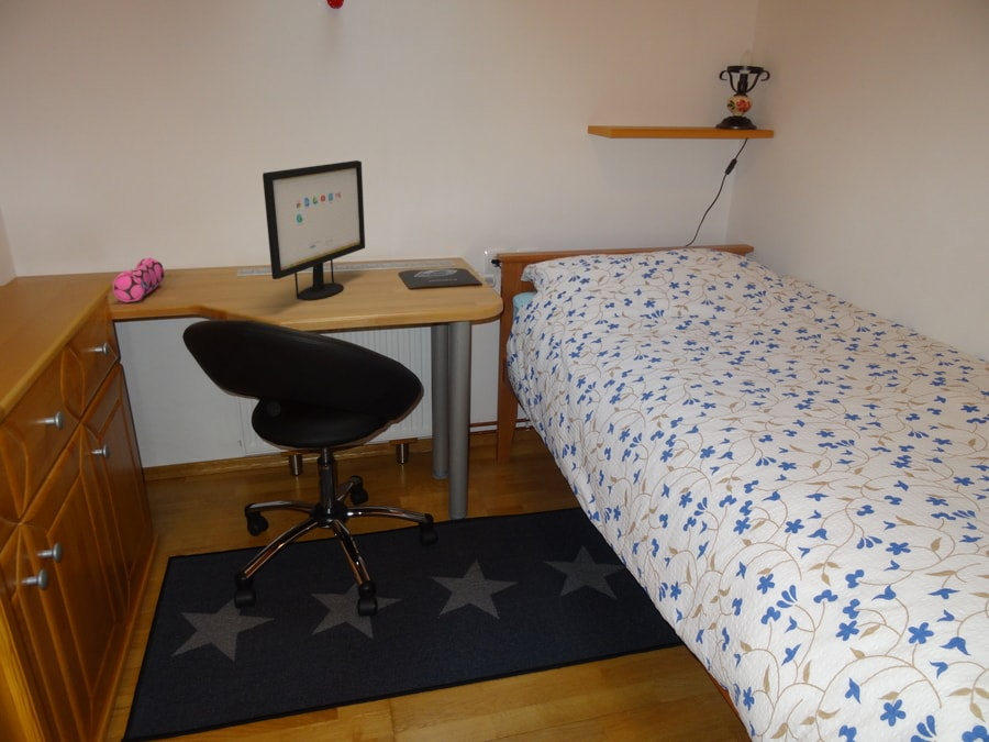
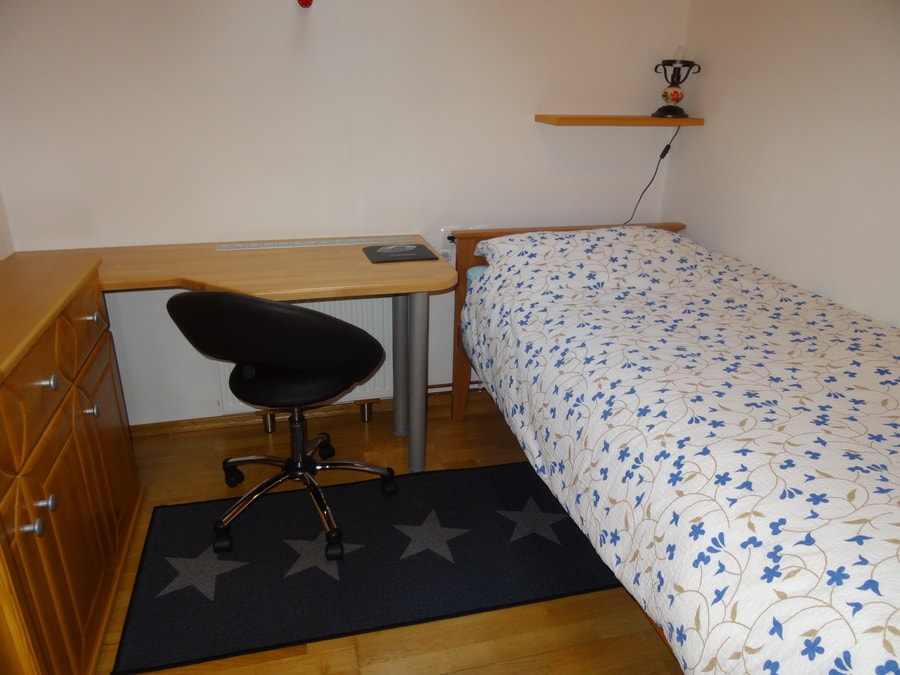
- computer monitor (320, 231)
- pencil case (141, 277)
